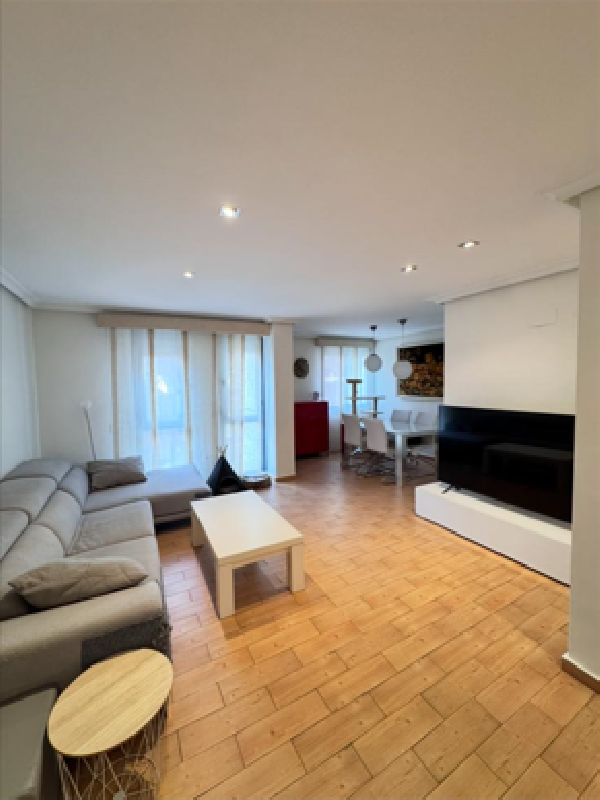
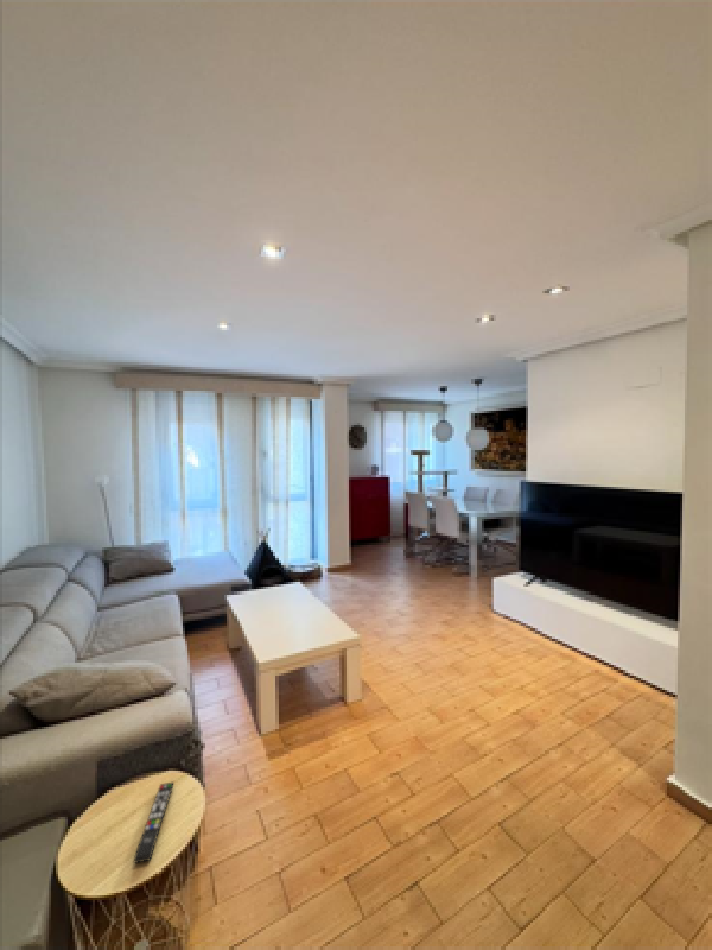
+ remote control (155, 818)
